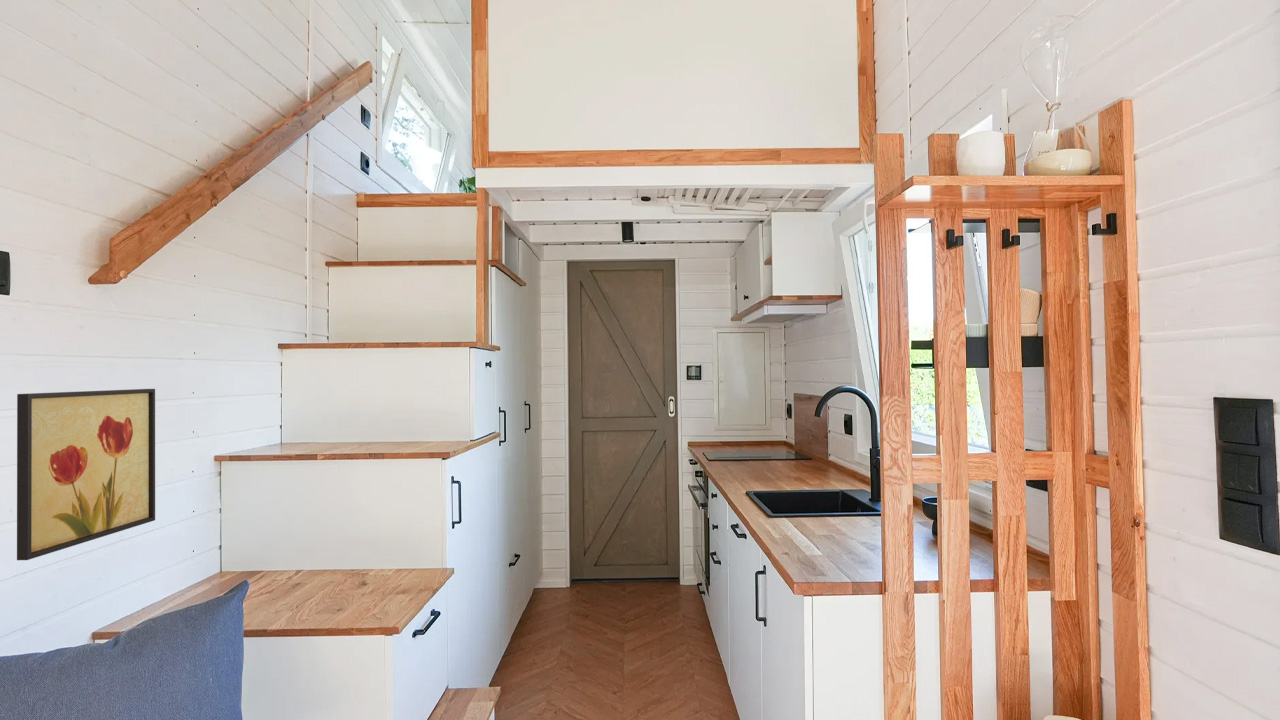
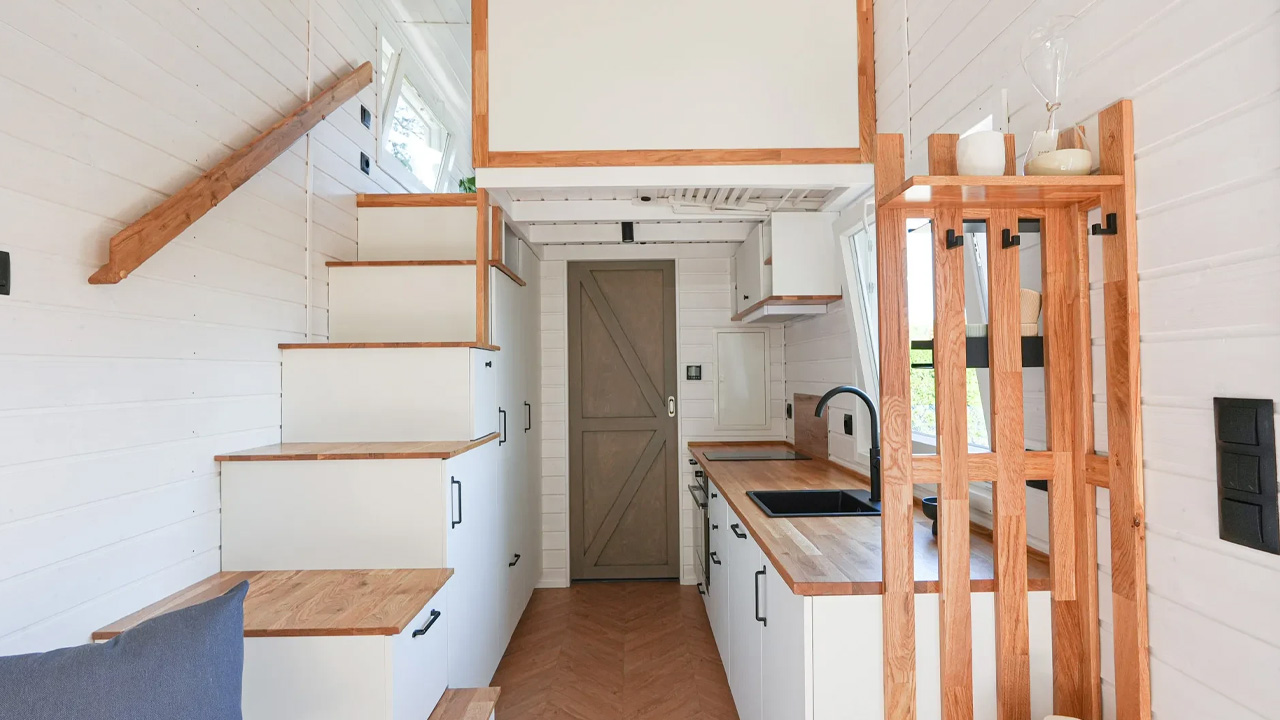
- wall art (90, 464)
